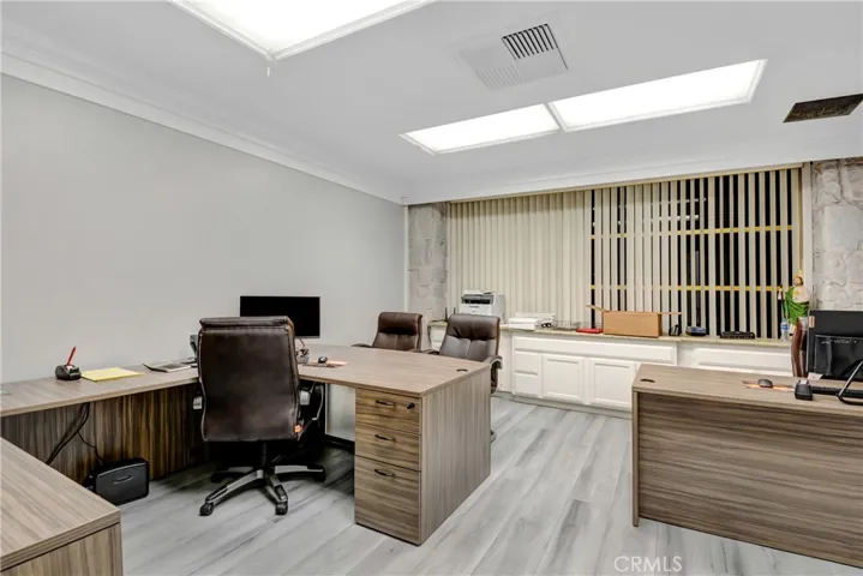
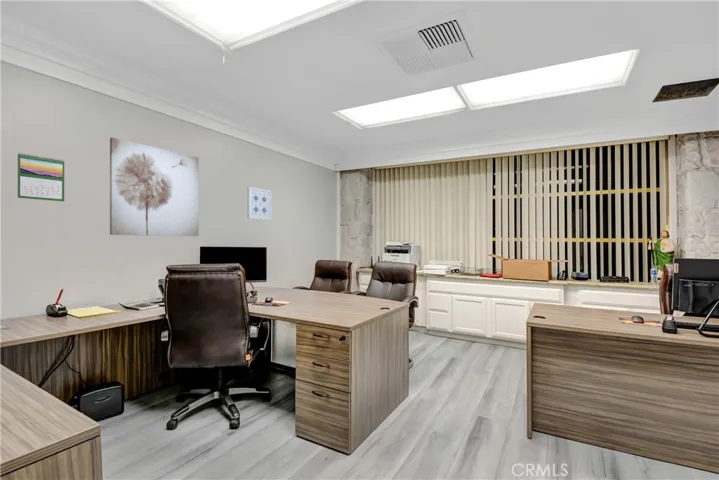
+ calendar (42, 177)
+ wall art (259, 204)
+ wall art (158, 192)
